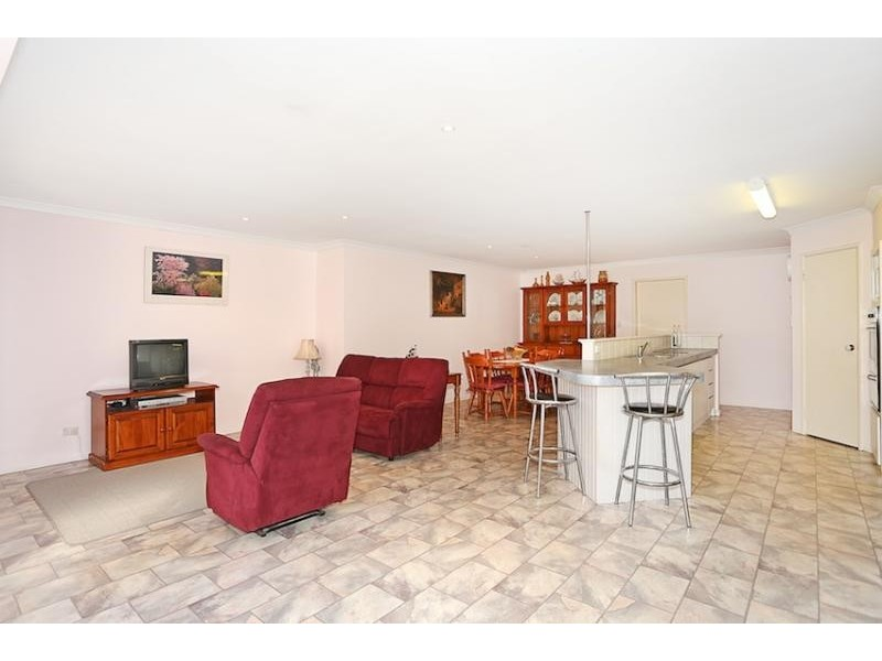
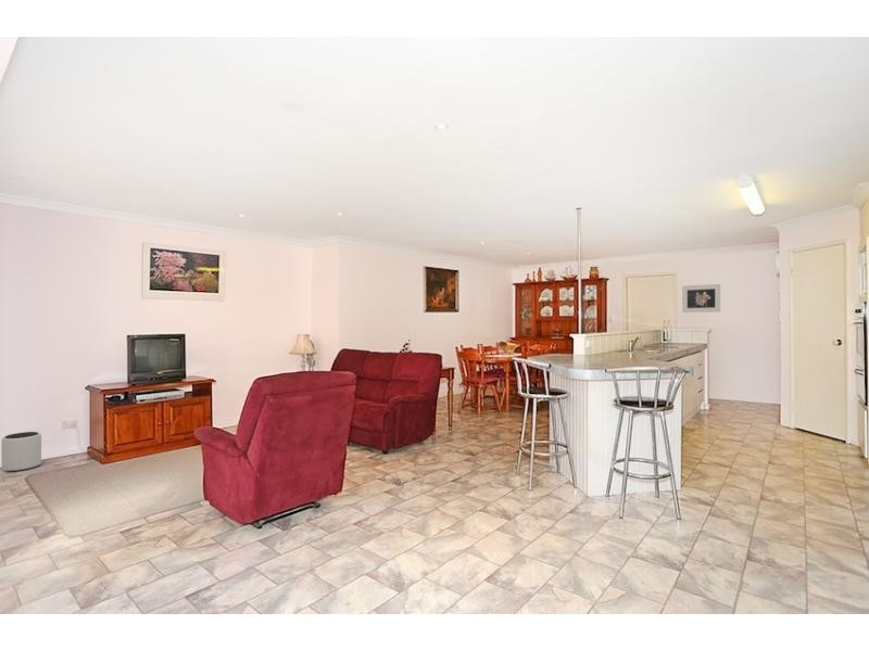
+ plant pot (22, 450)
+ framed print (701, 298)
